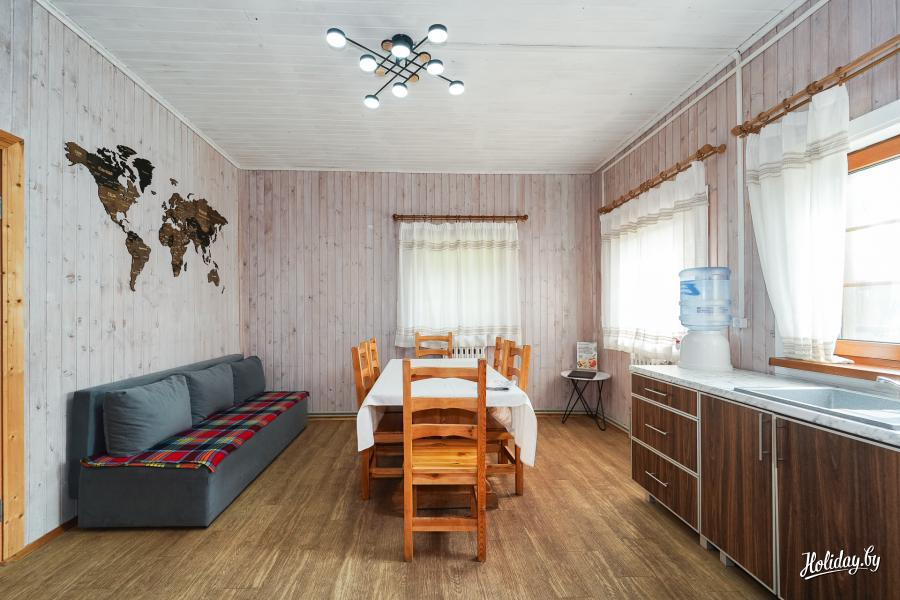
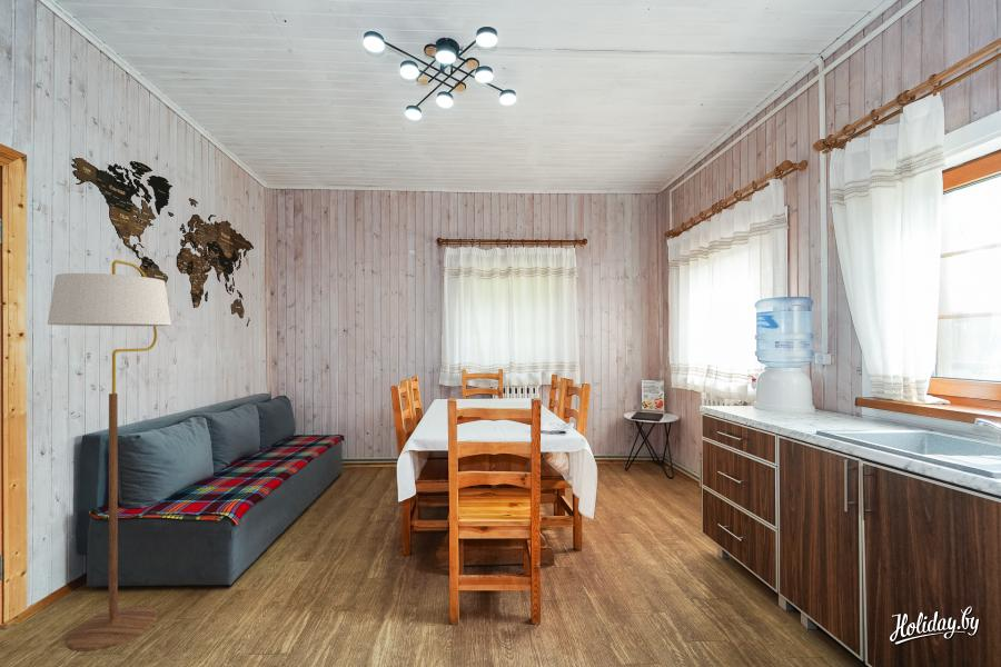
+ floor lamp (117, 441)
